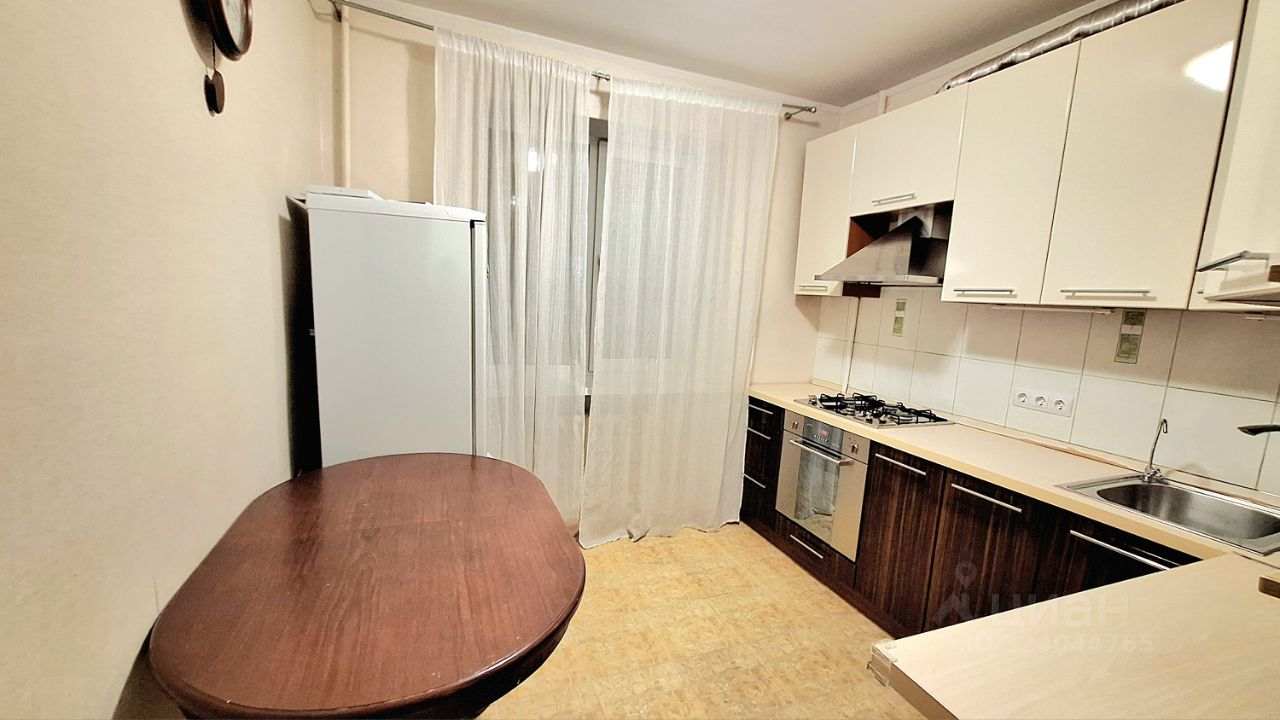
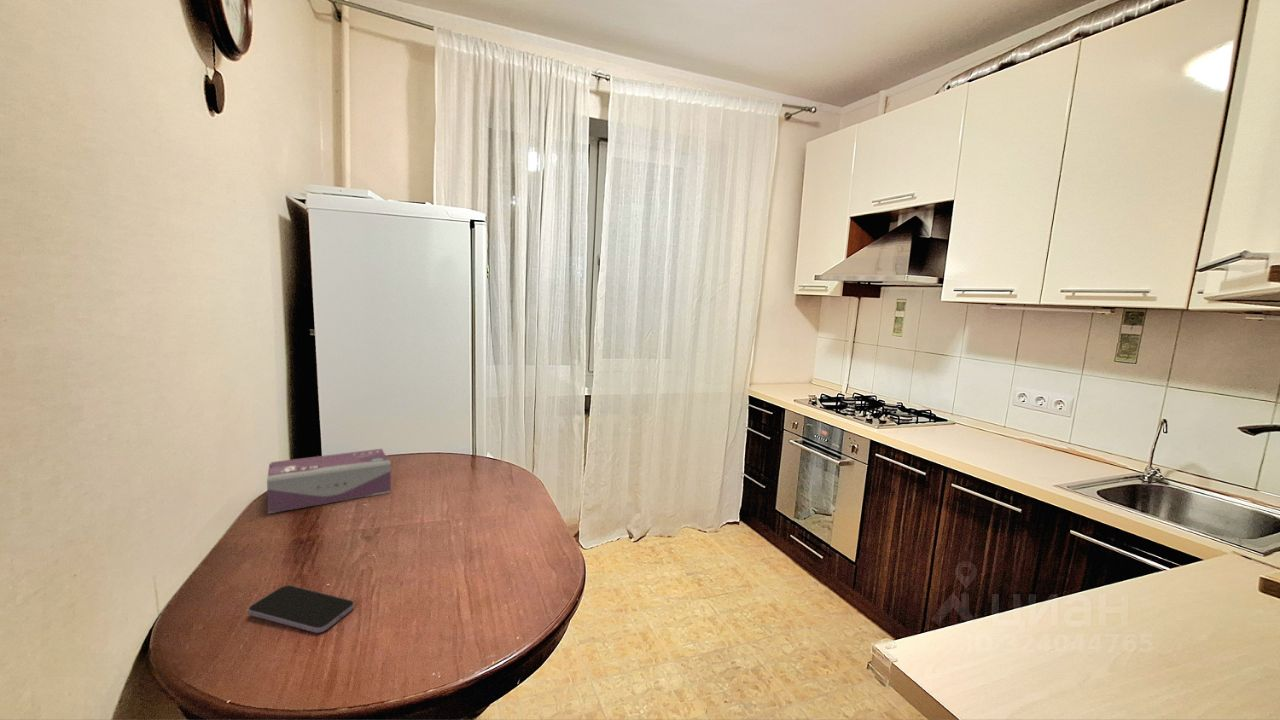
+ tissue box (331, 476)
+ smartphone (302, 607)
